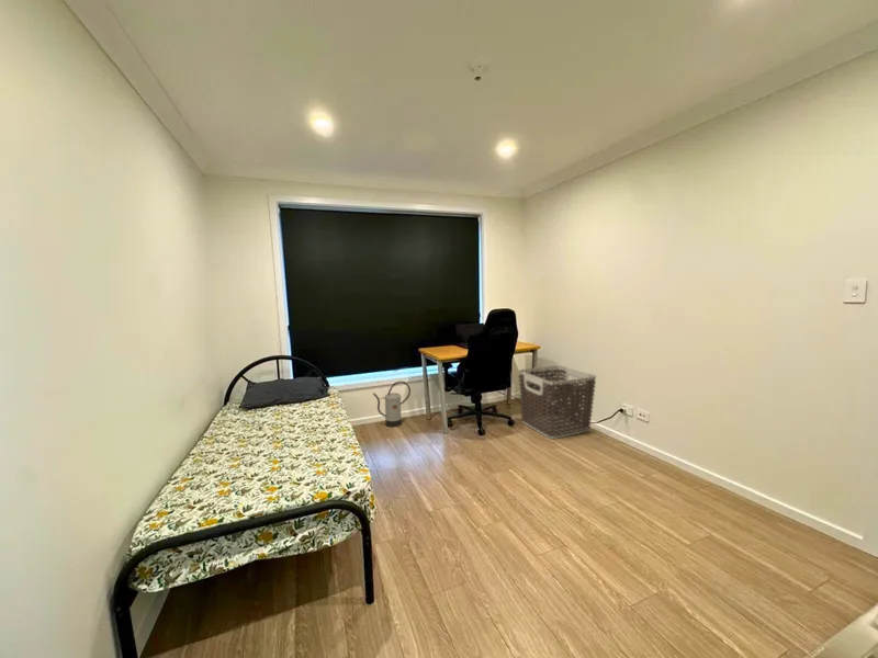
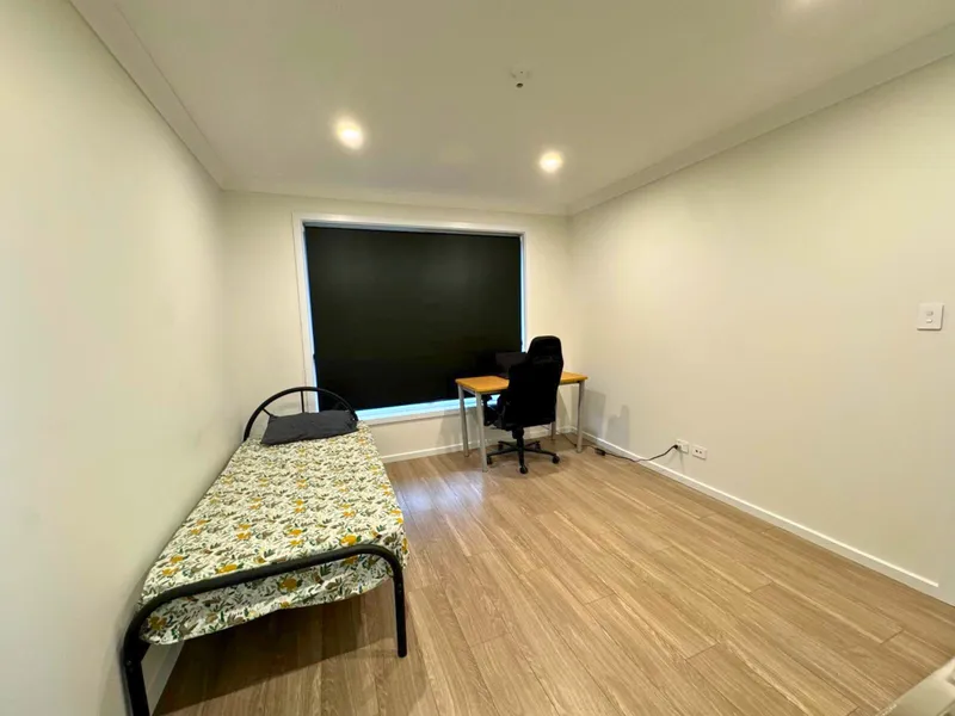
- watering can (392, 402)
- clothes hamper (554, 399)
